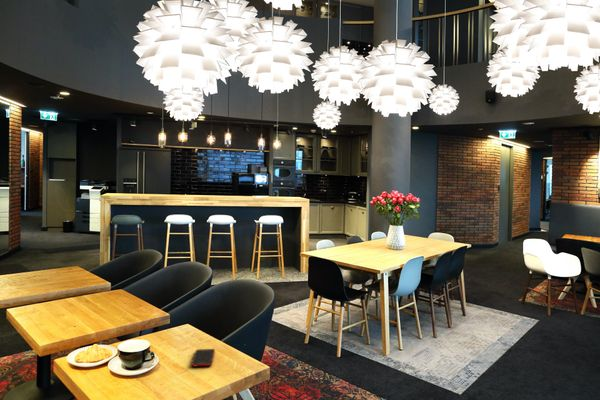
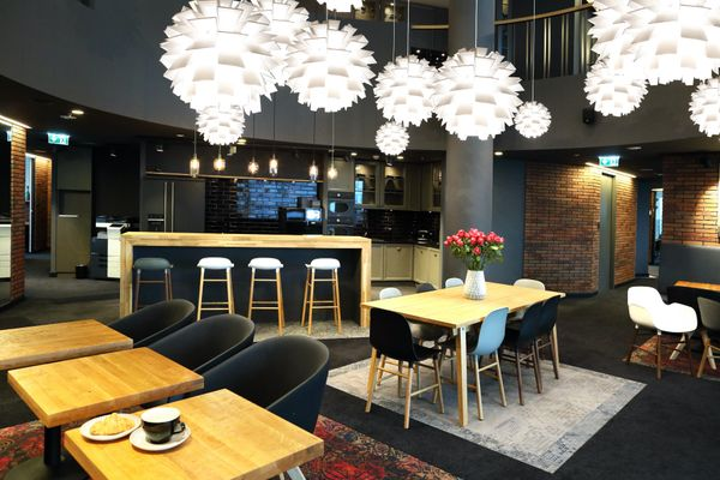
- cell phone (203, 357)
